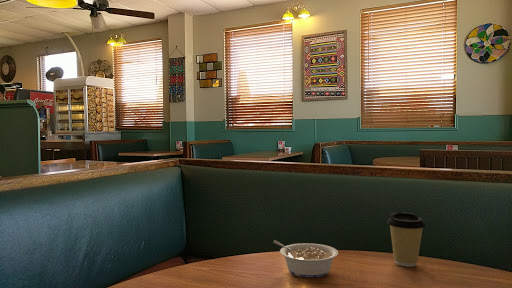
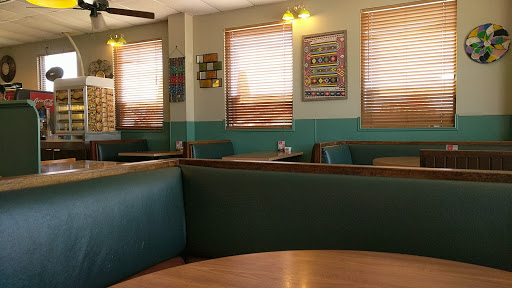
- legume (306, 259)
- coffee cup (405, 239)
